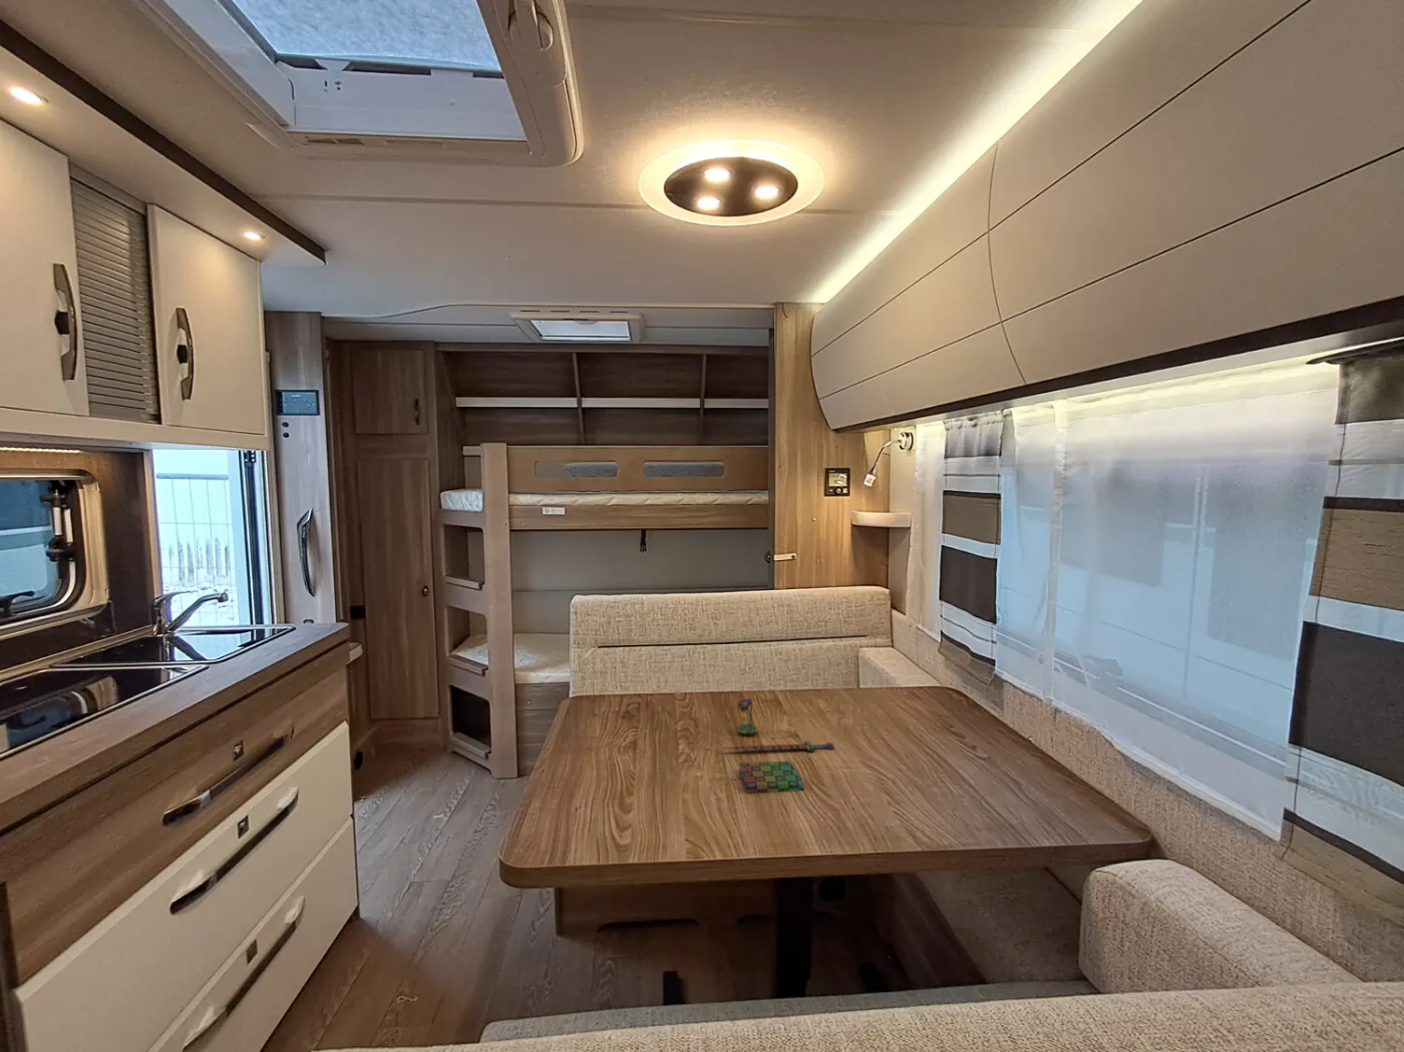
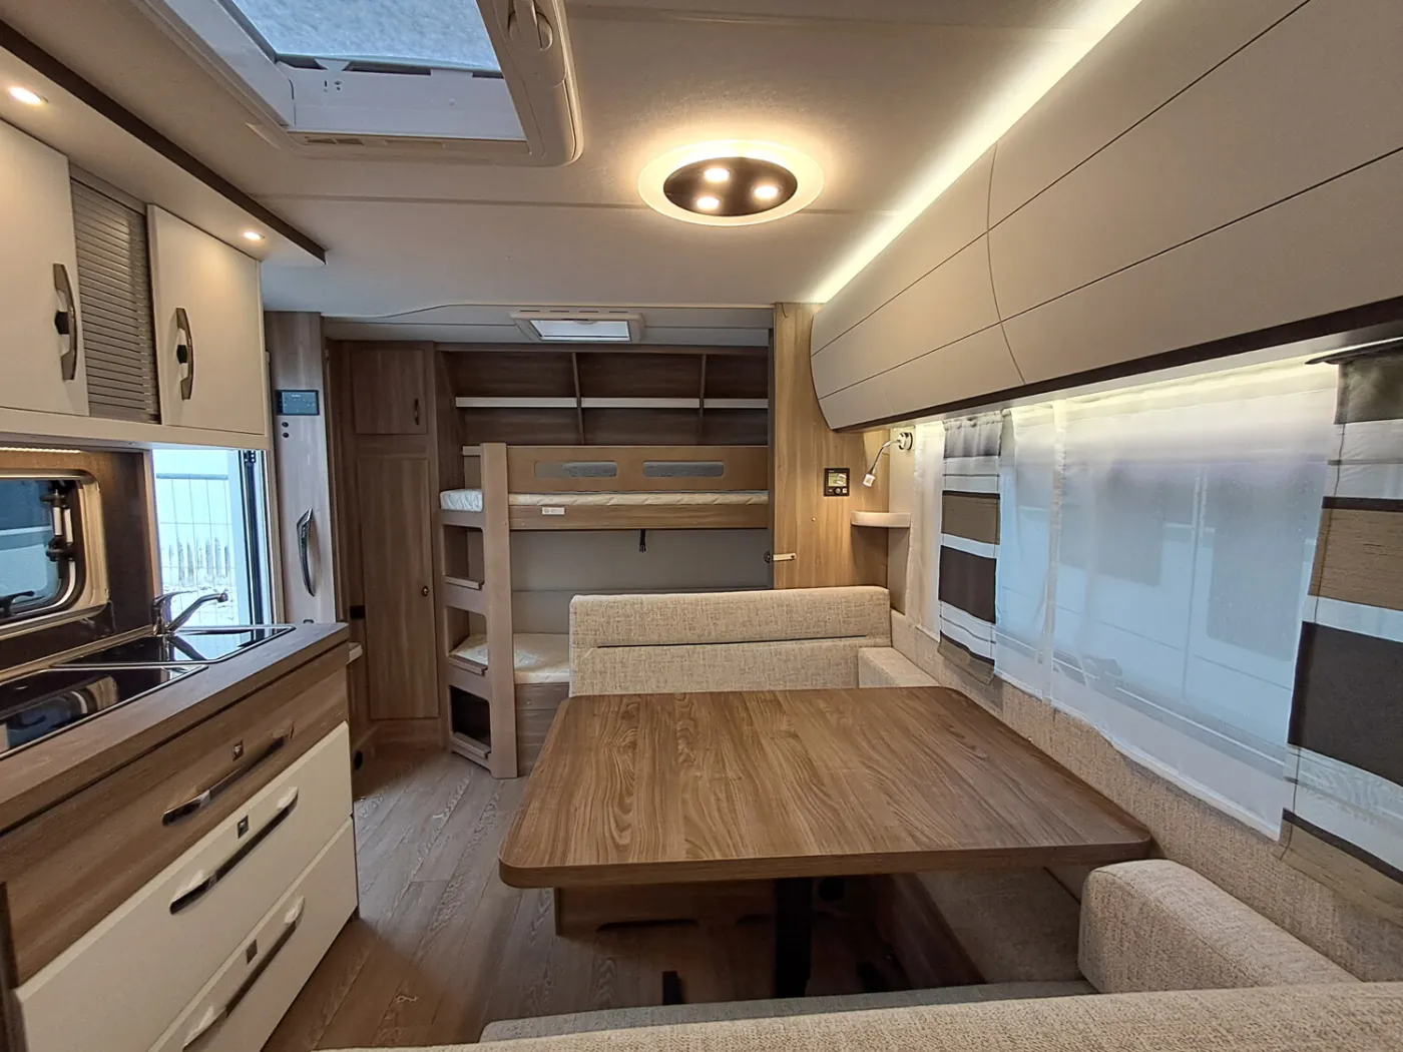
- board game (778, 745)
